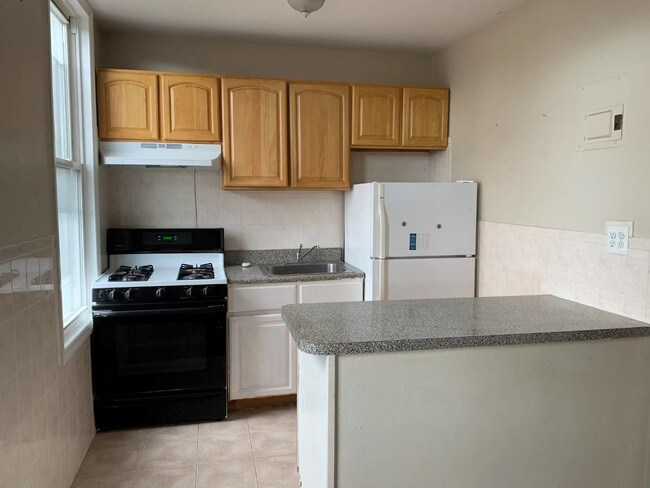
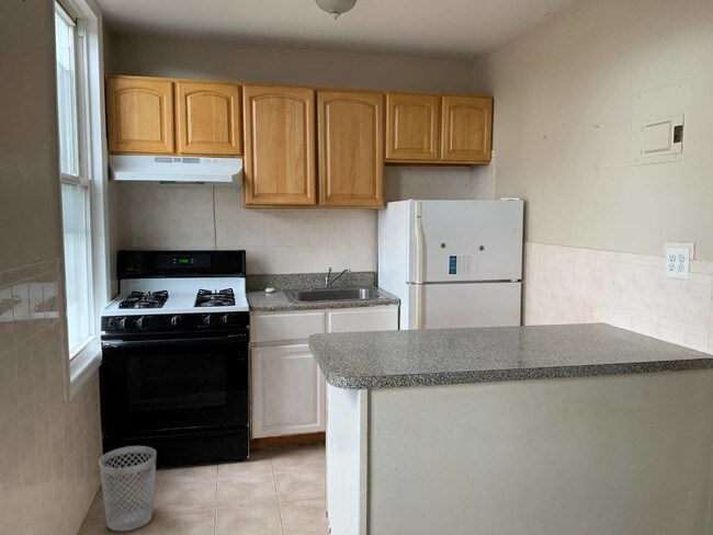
+ wastebasket (128, 488)
